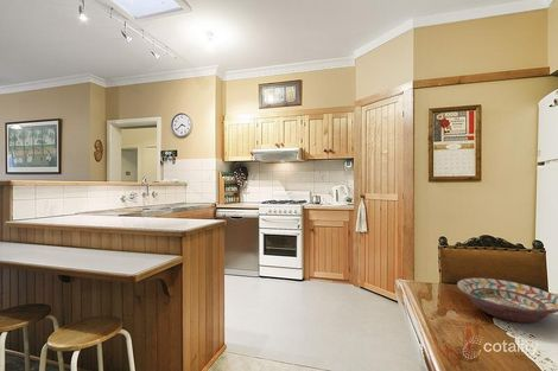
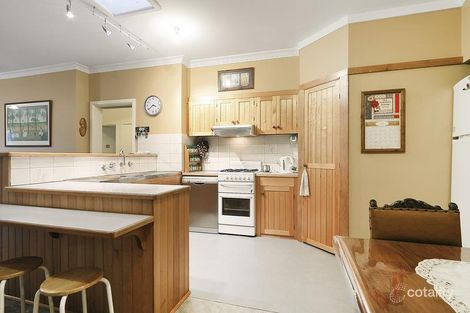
- decorative bowl (506, 301)
